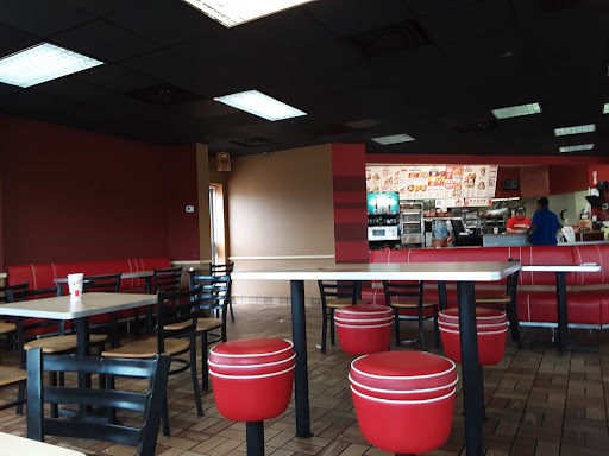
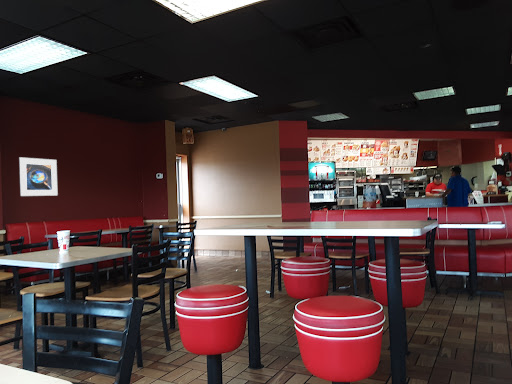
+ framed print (39, 177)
